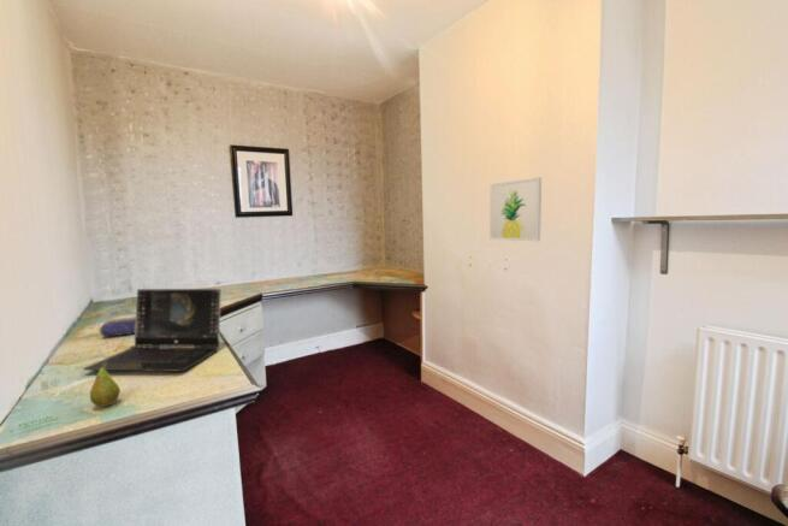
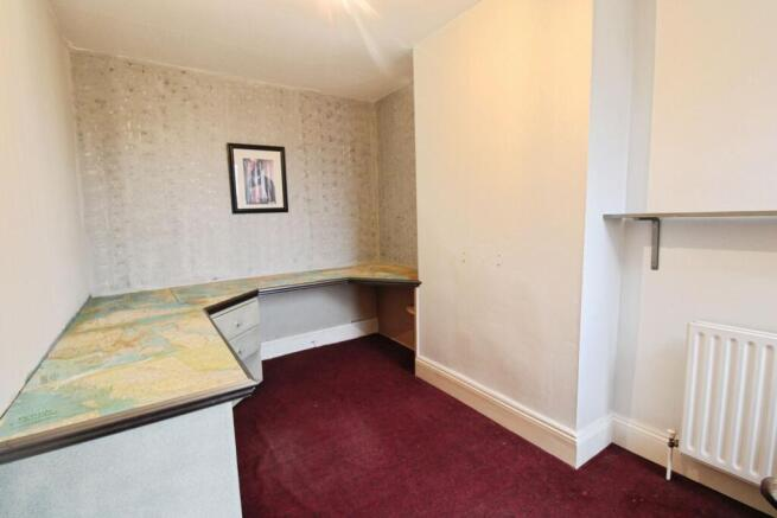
- fruit (103, 383)
- pencil case (130, 325)
- wall art (514, 211)
- laptop (158, 327)
